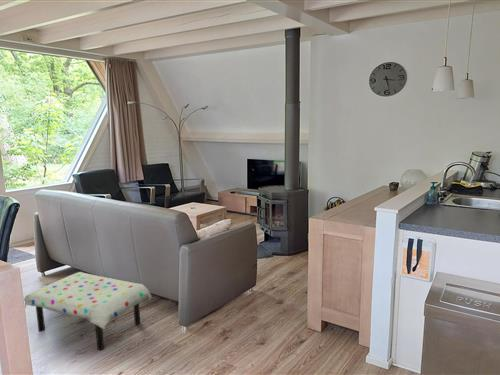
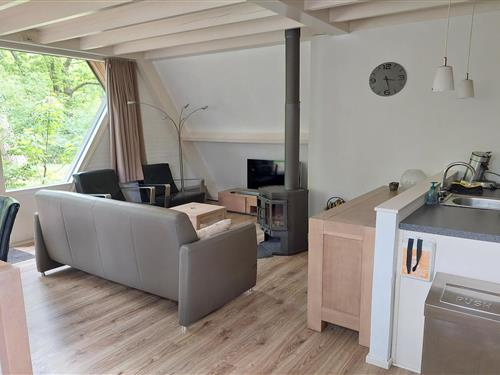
- table (88, 307)
